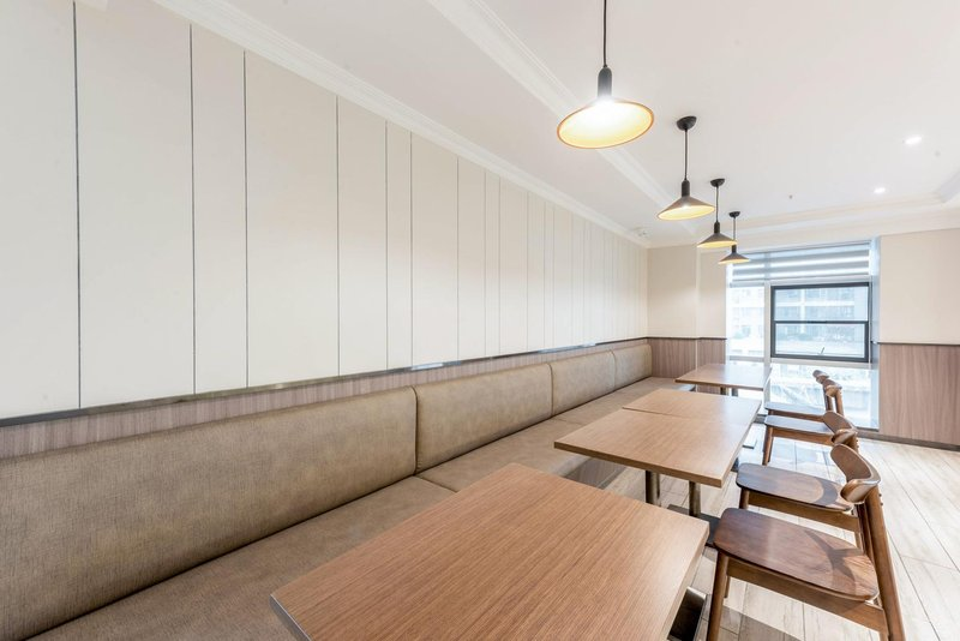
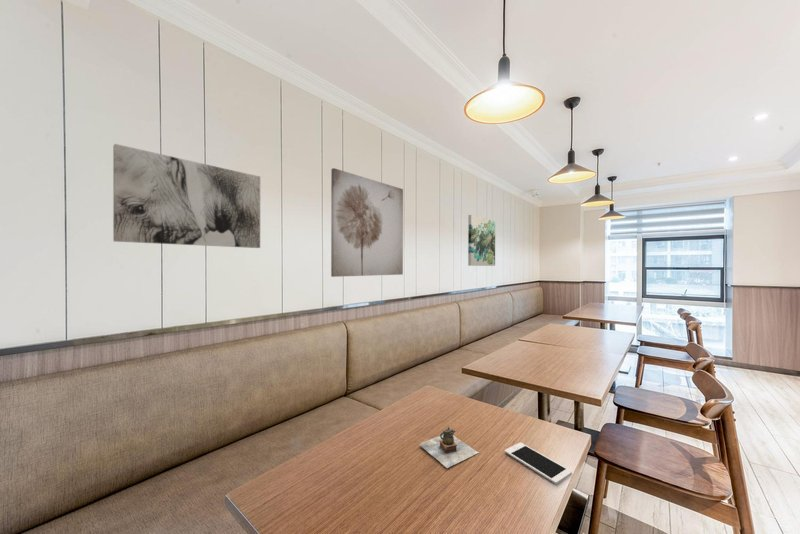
+ wall art (482, 242)
+ wall art (197, 204)
+ cell phone (536, 461)
+ wall art (371, 227)
+ teapot (448, 438)
